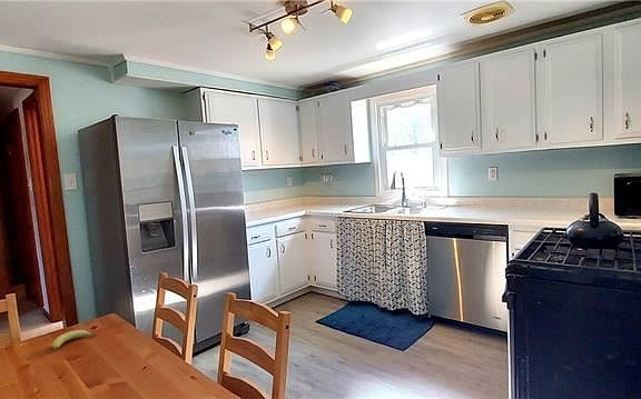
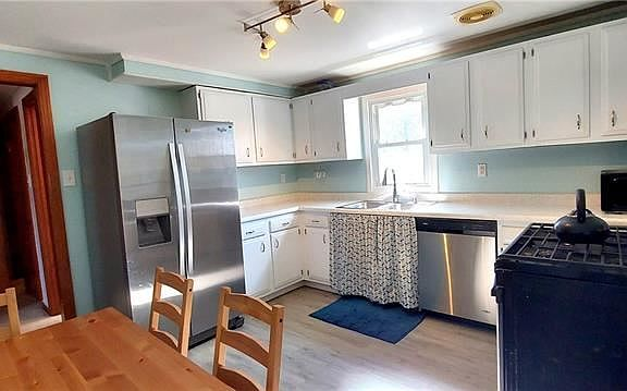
- fruit (72, 337)
